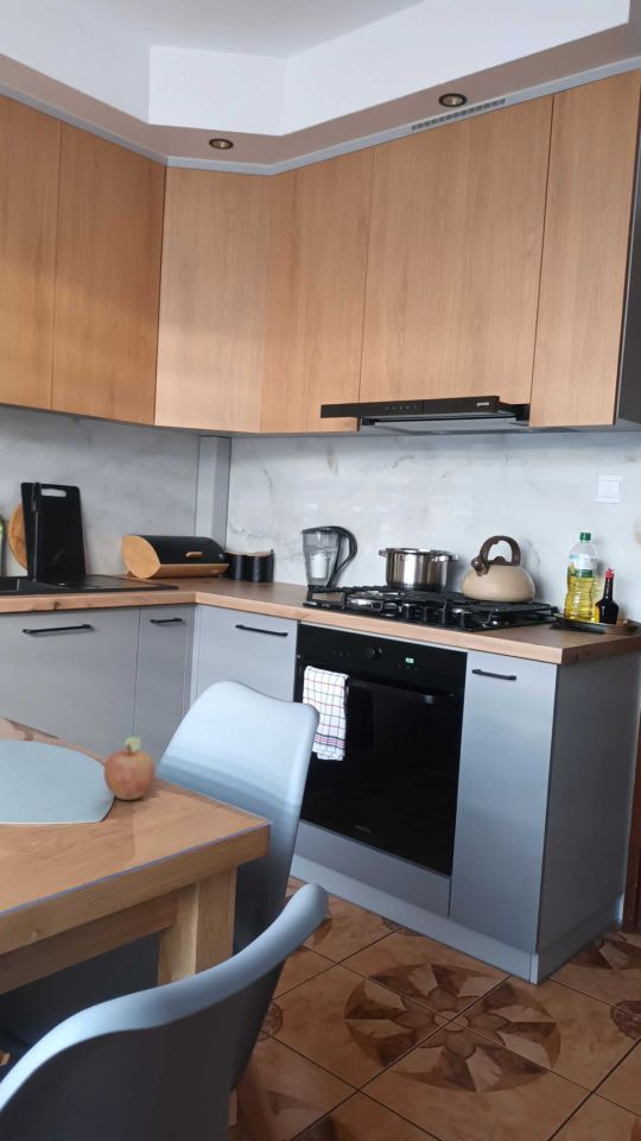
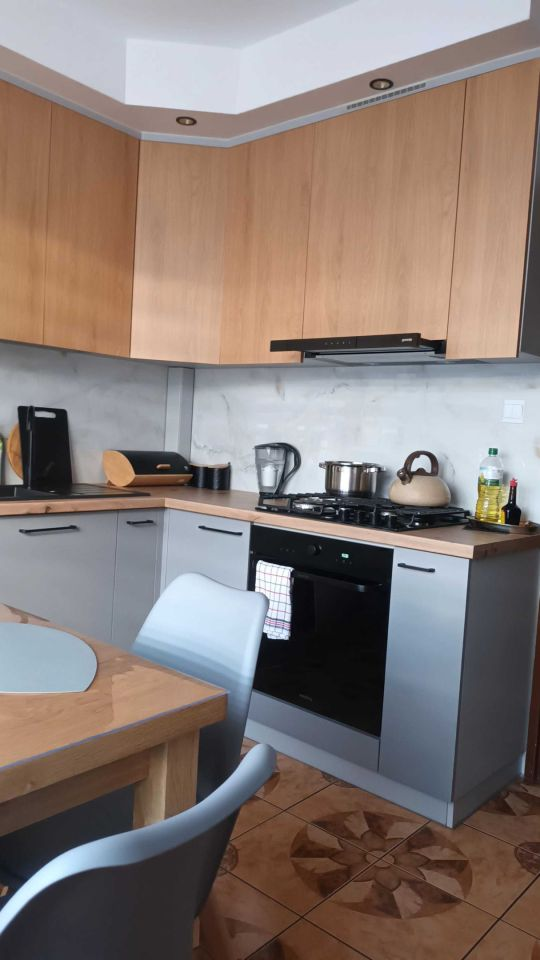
- fruit (129, 769)
